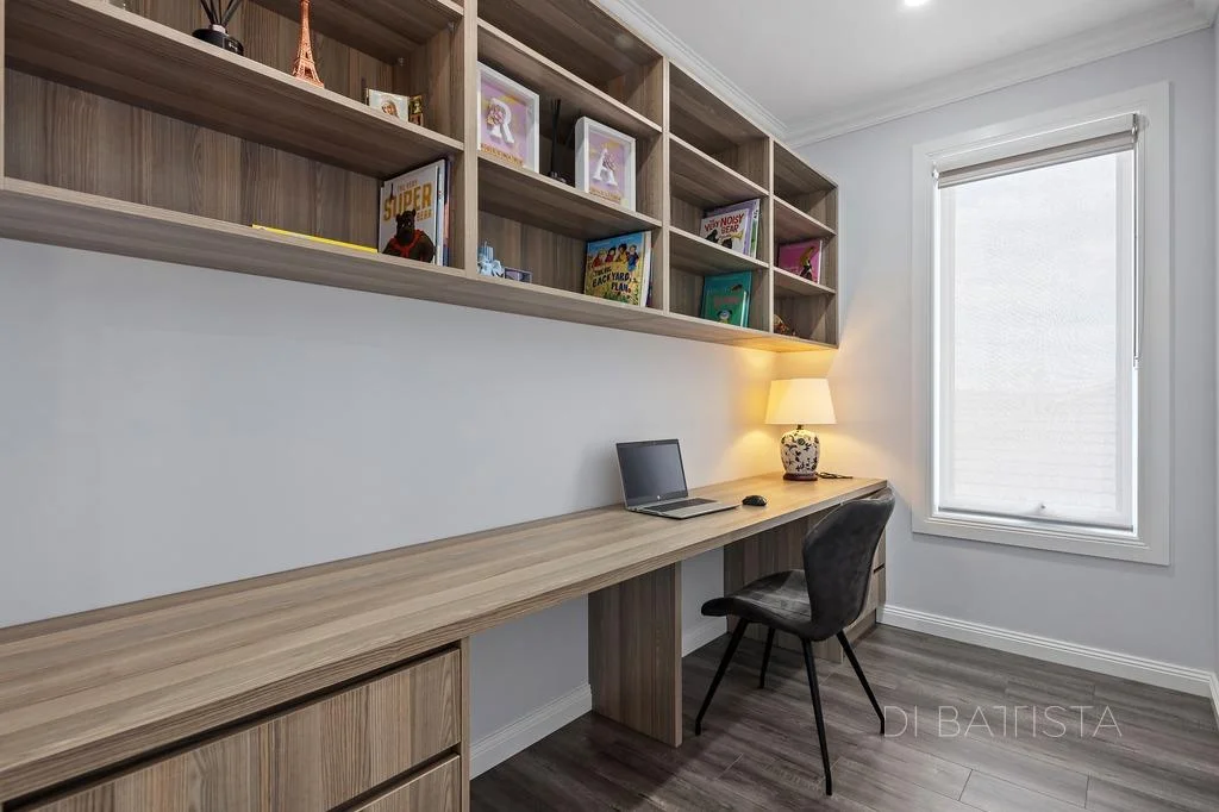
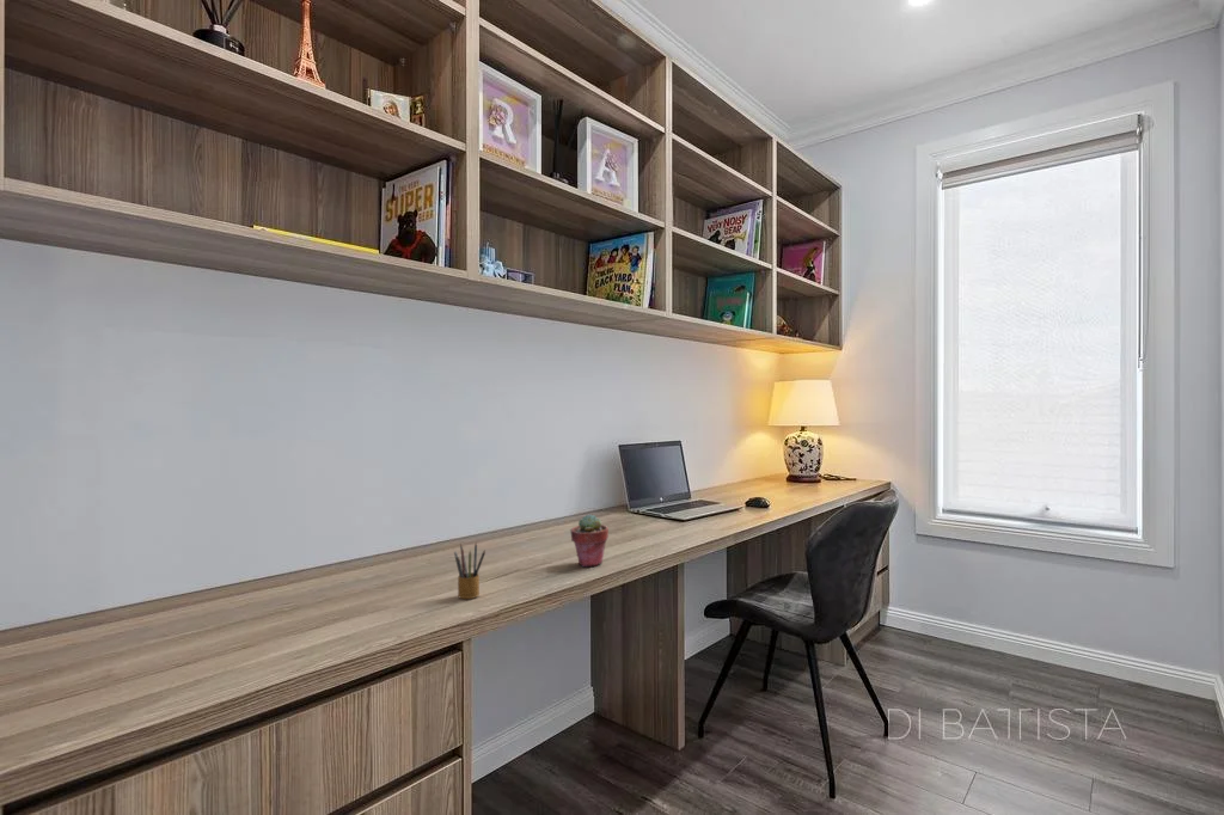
+ potted succulent (589, 538)
+ pencil box (470, 570)
